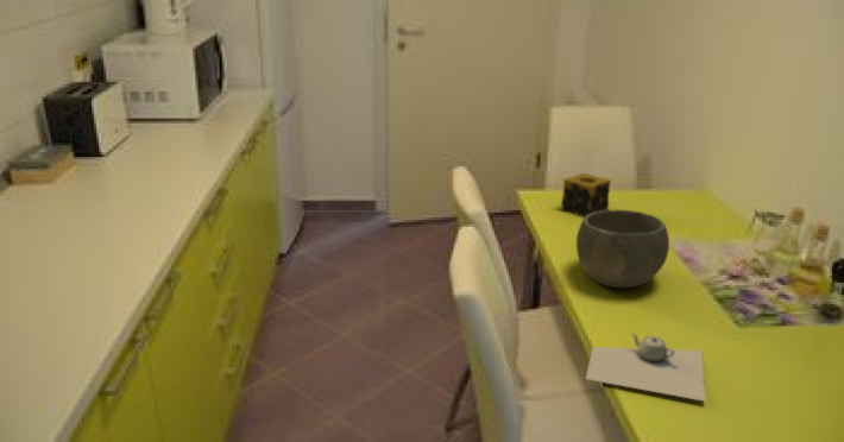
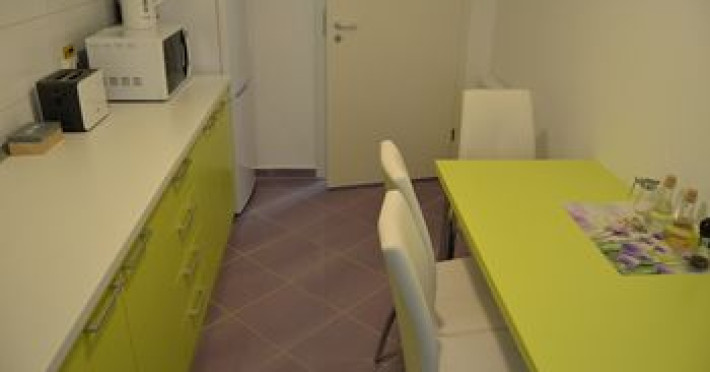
- bowl (621, 250)
- teapot (647, 349)
- candle (585, 195)
